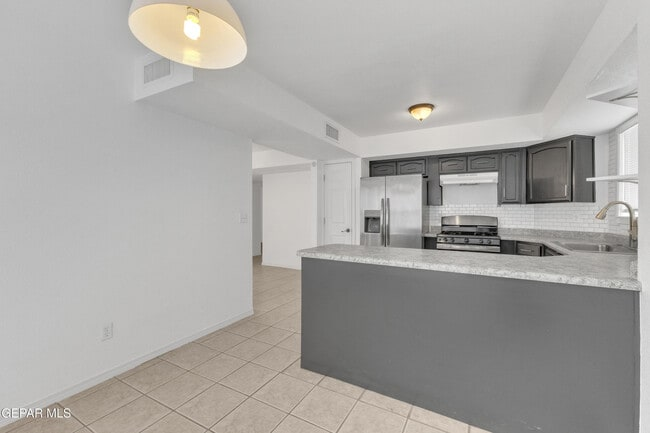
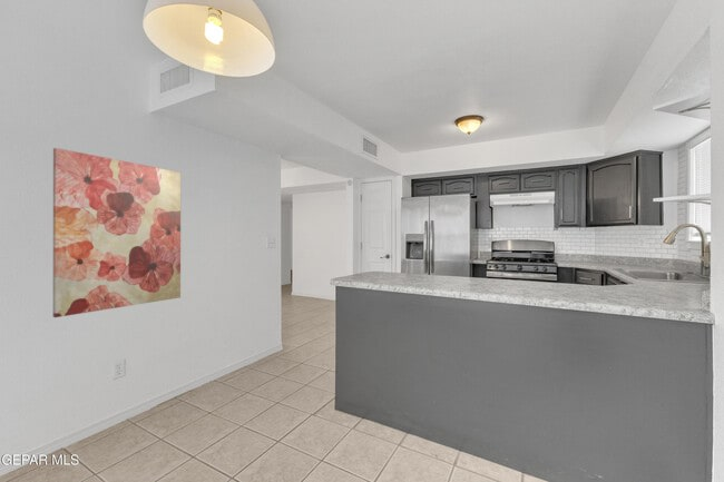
+ wall art (126, 234)
